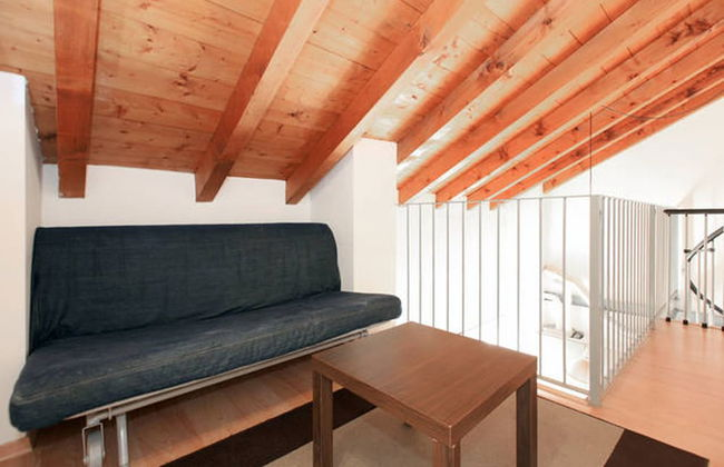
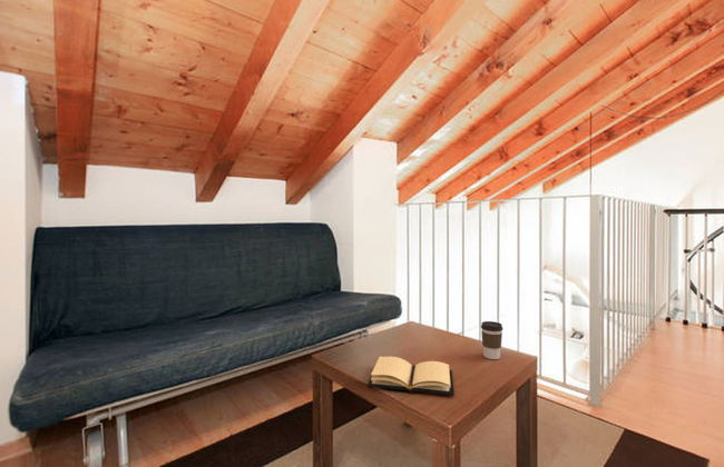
+ coffee cup (491, 339)
+ book (411, 374)
